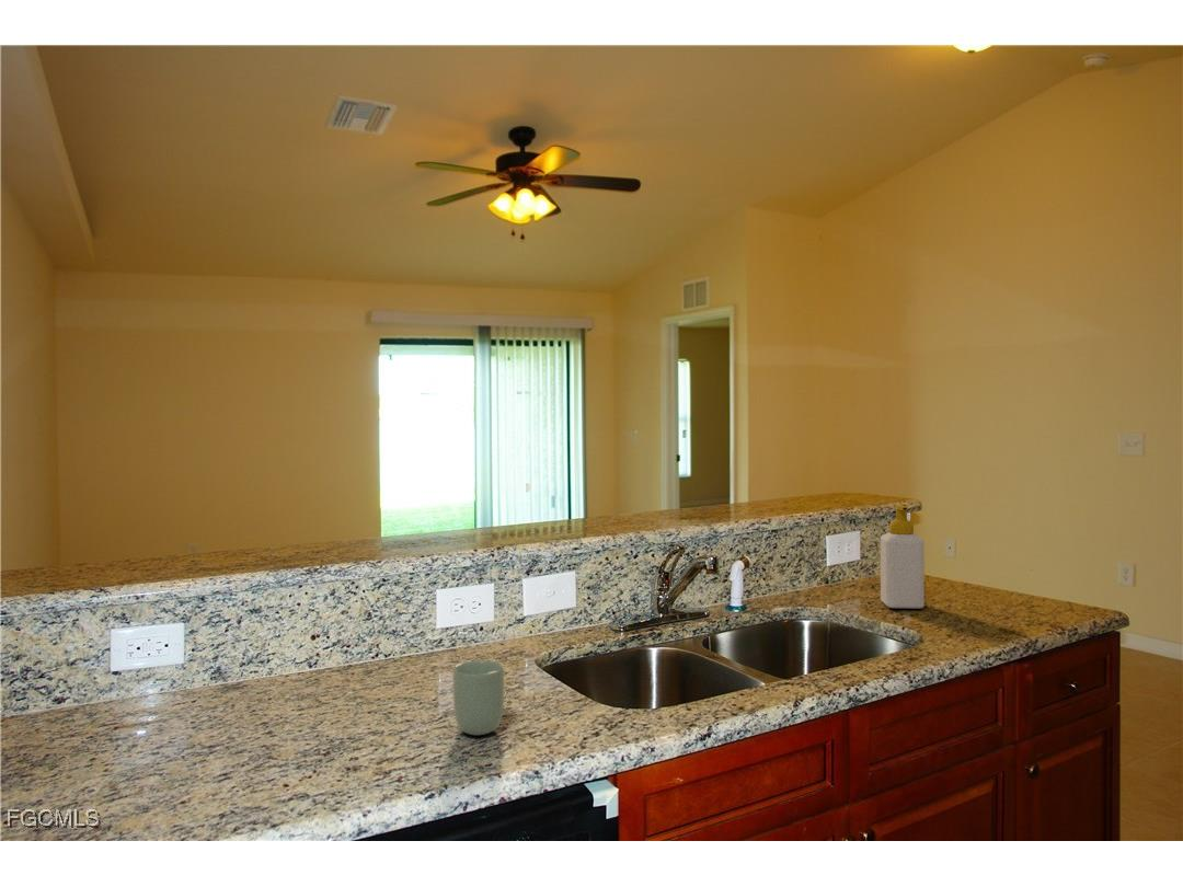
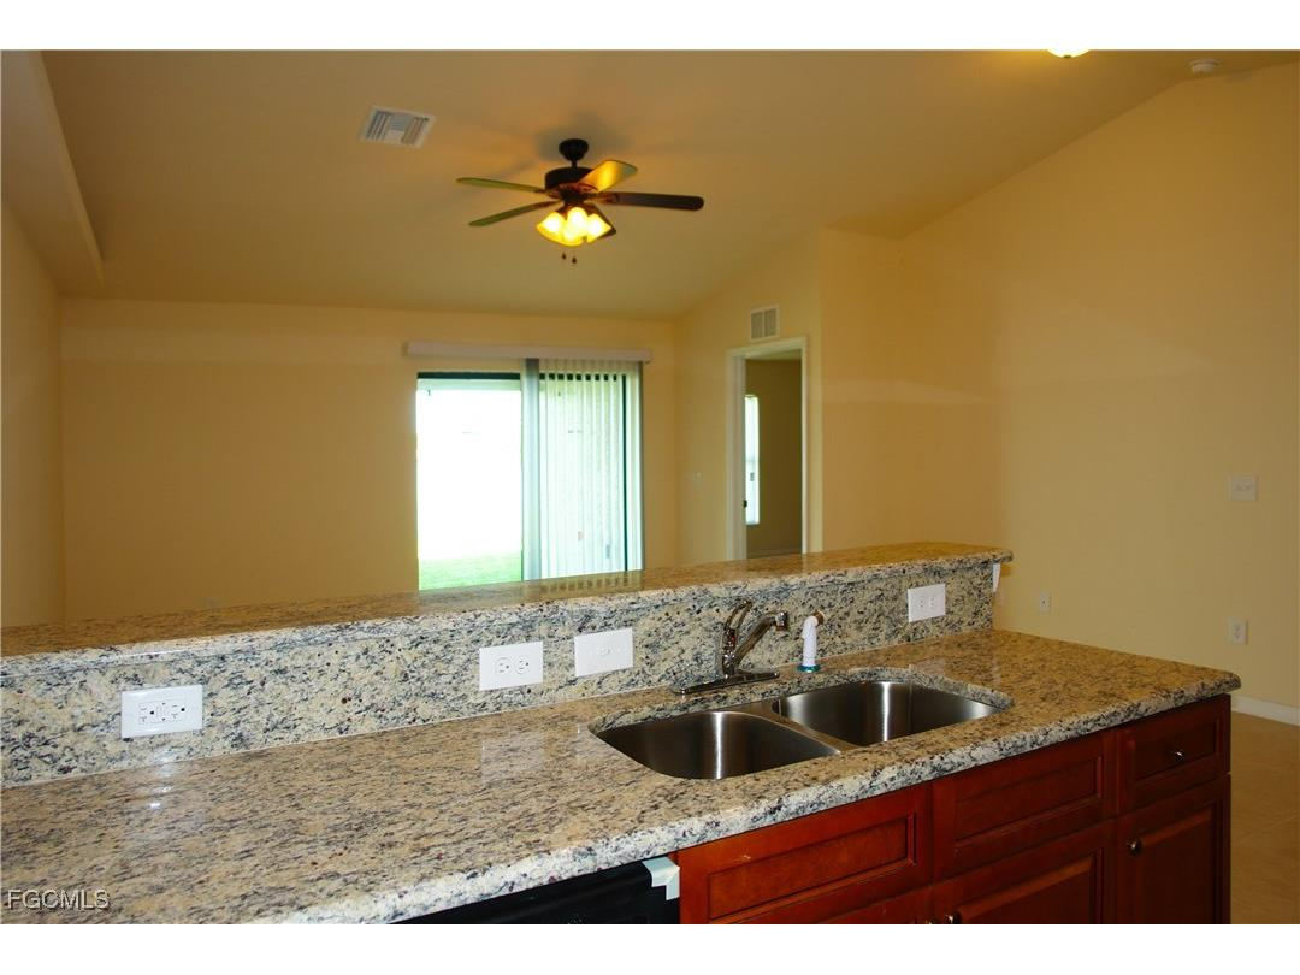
- soap bottle (901, 555)
- cup (479, 699)
